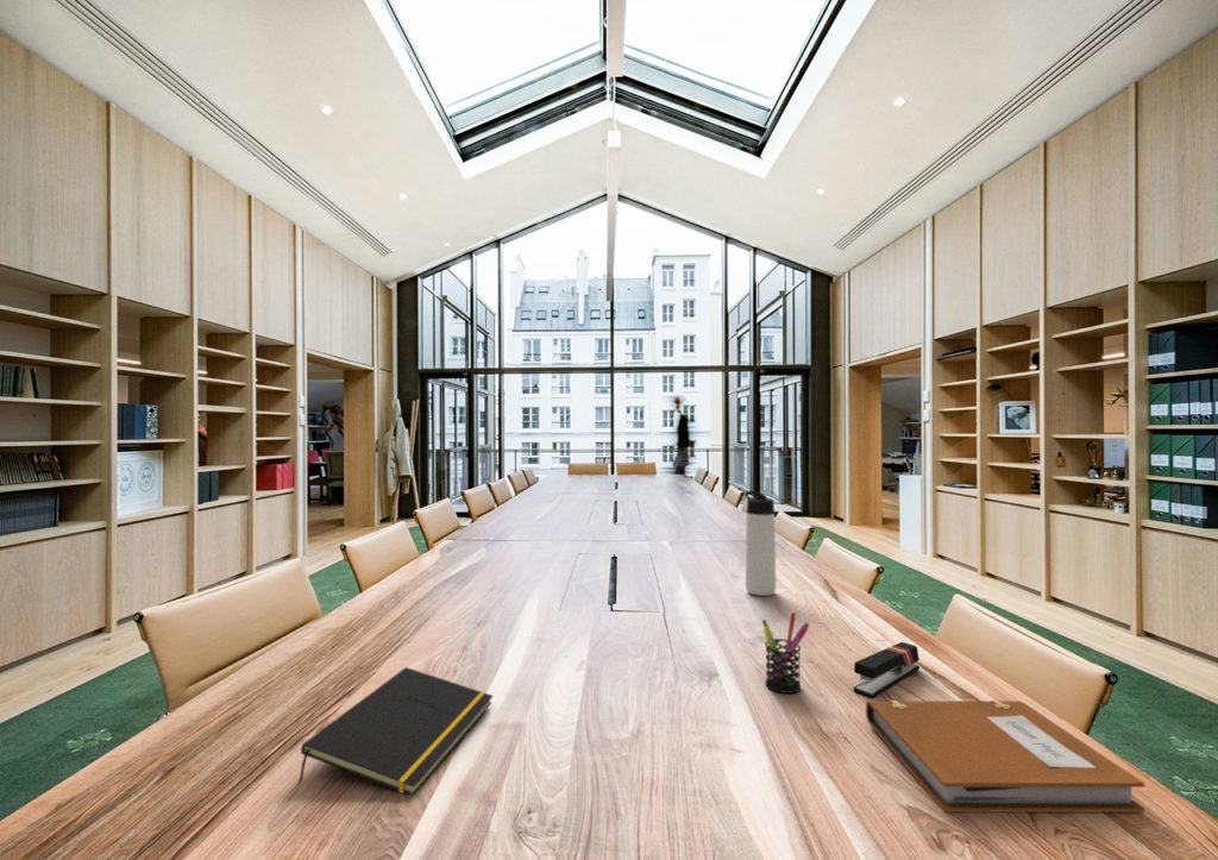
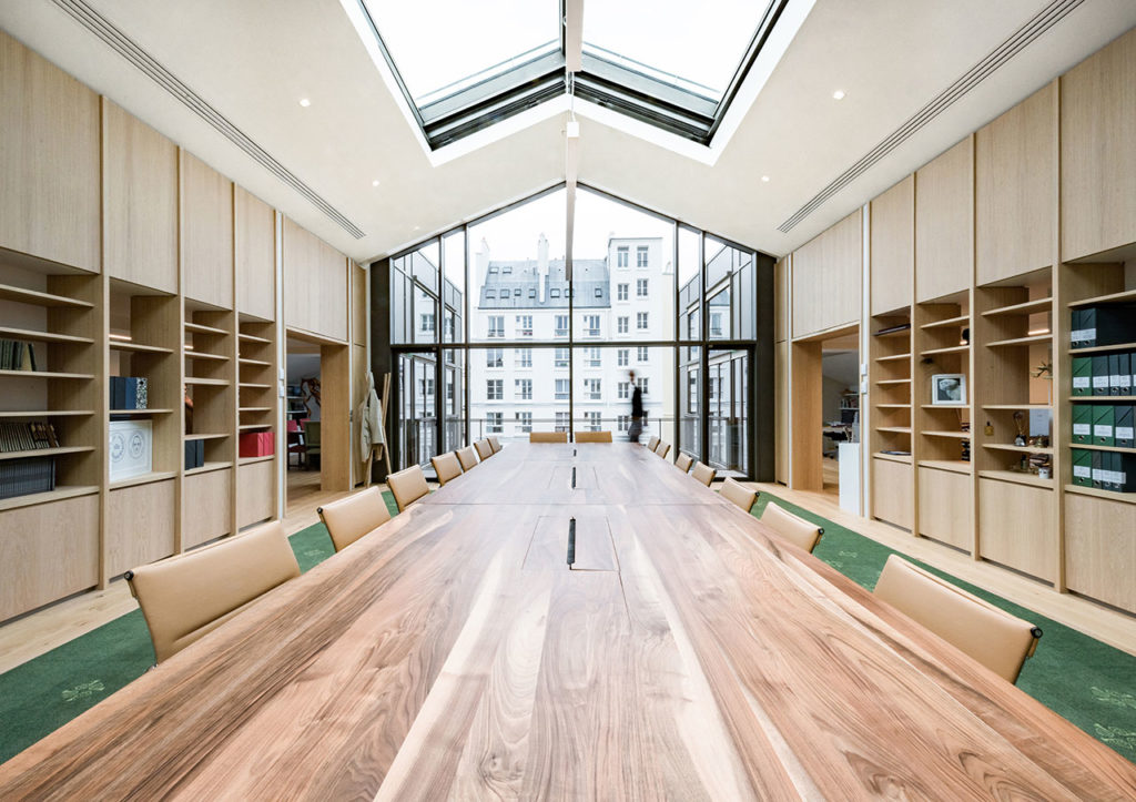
- pen holder (779, 648)
- stapler (887, 665)
- thermos bottle (758, 541)
- notepad (408, 721)
- notebook (990, 747)
